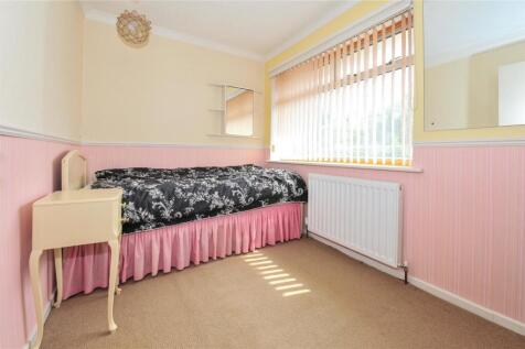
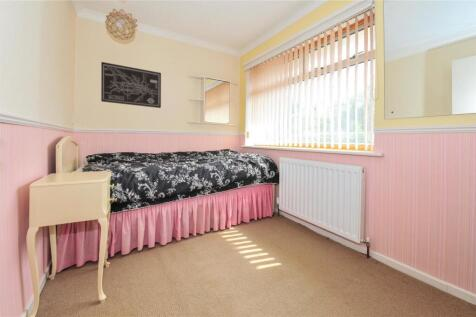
+ wall art (132, 86)
